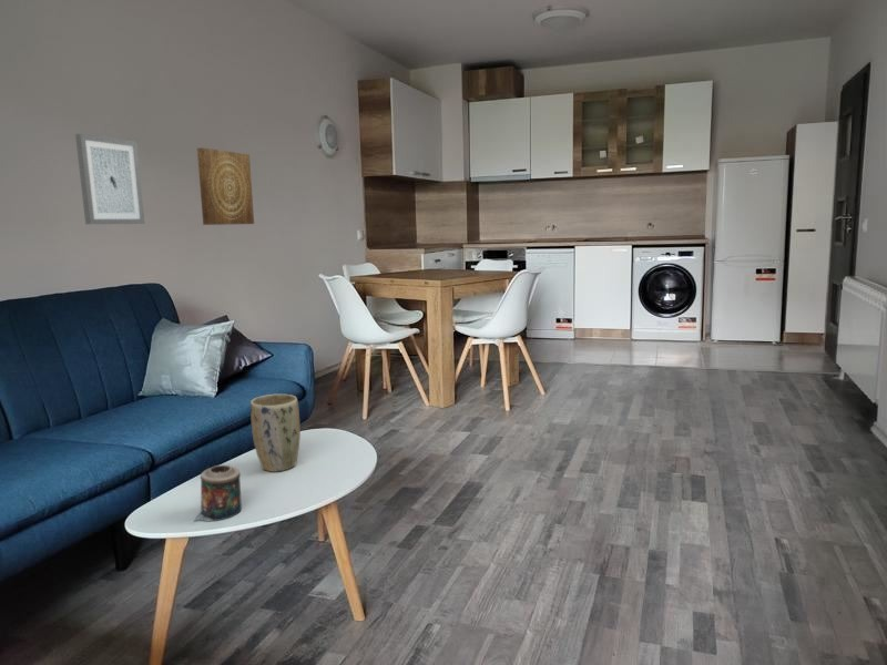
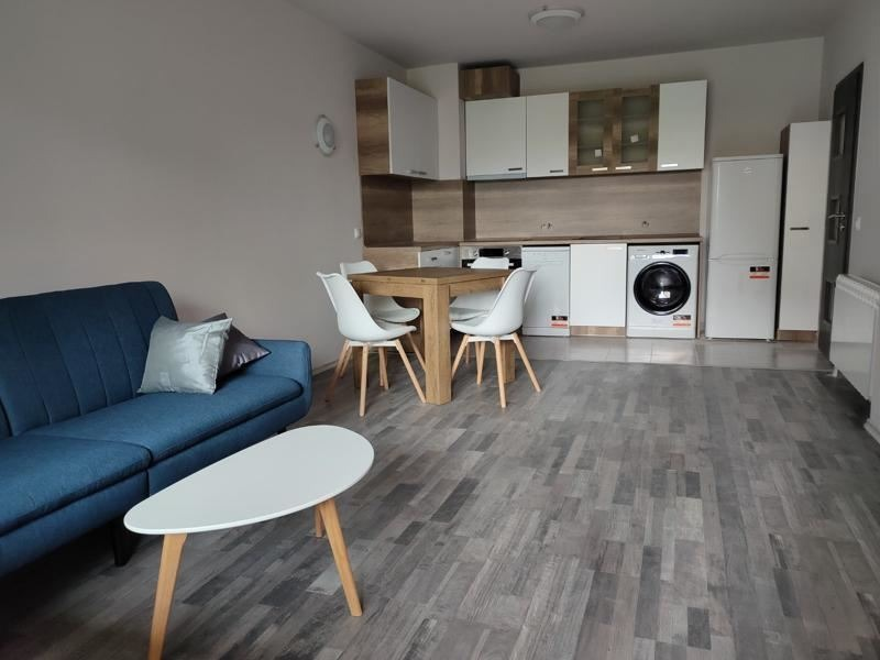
- plant pot (276, 432)
- candle (214, 491)
- wall art (111, 181)
- wall art (227, 187)
